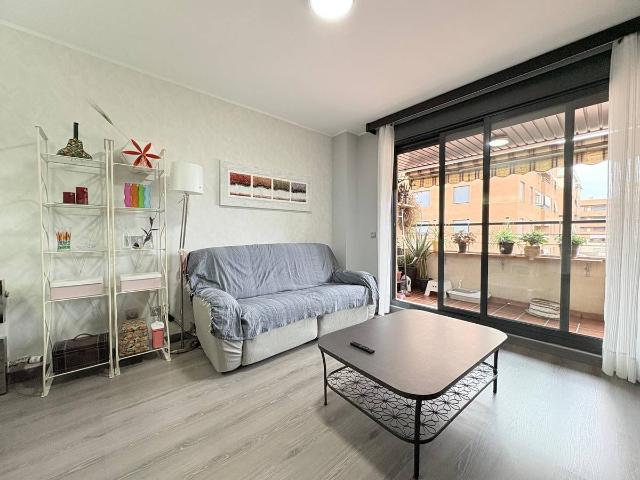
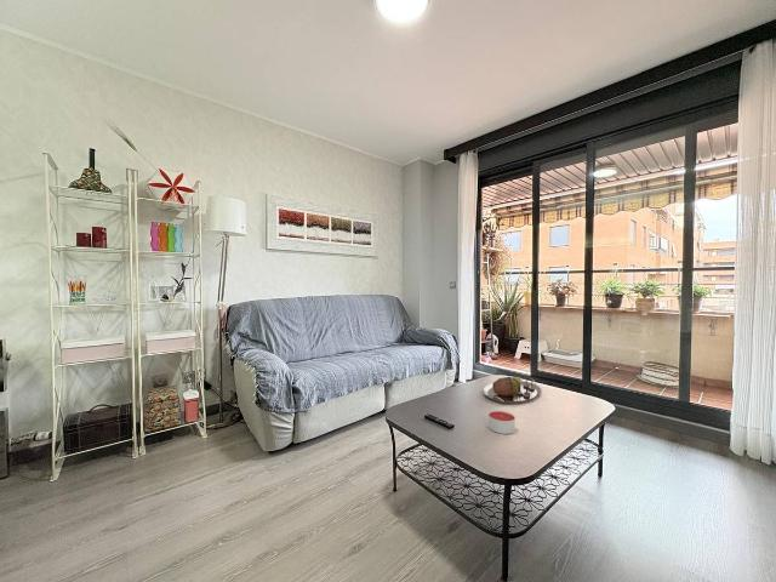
+ candle (501, 421)
+ serving tray (512, 383)
